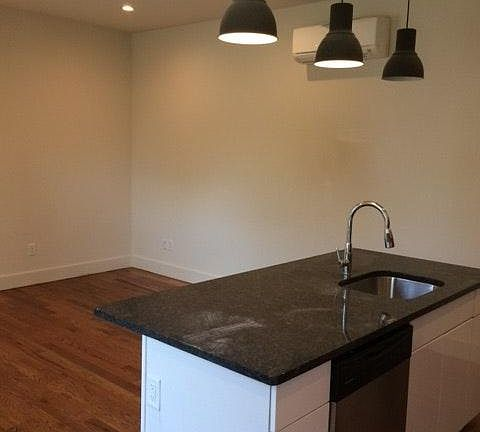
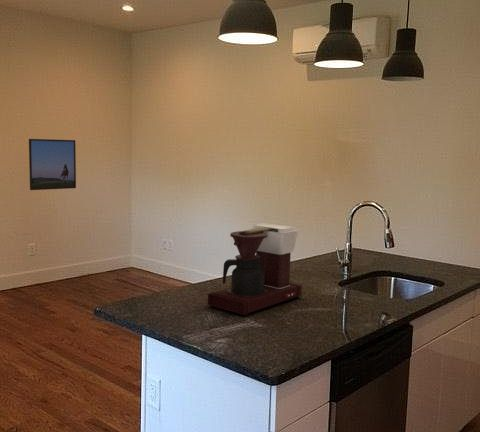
+ coffee maker (257, 265)
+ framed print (53, 164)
